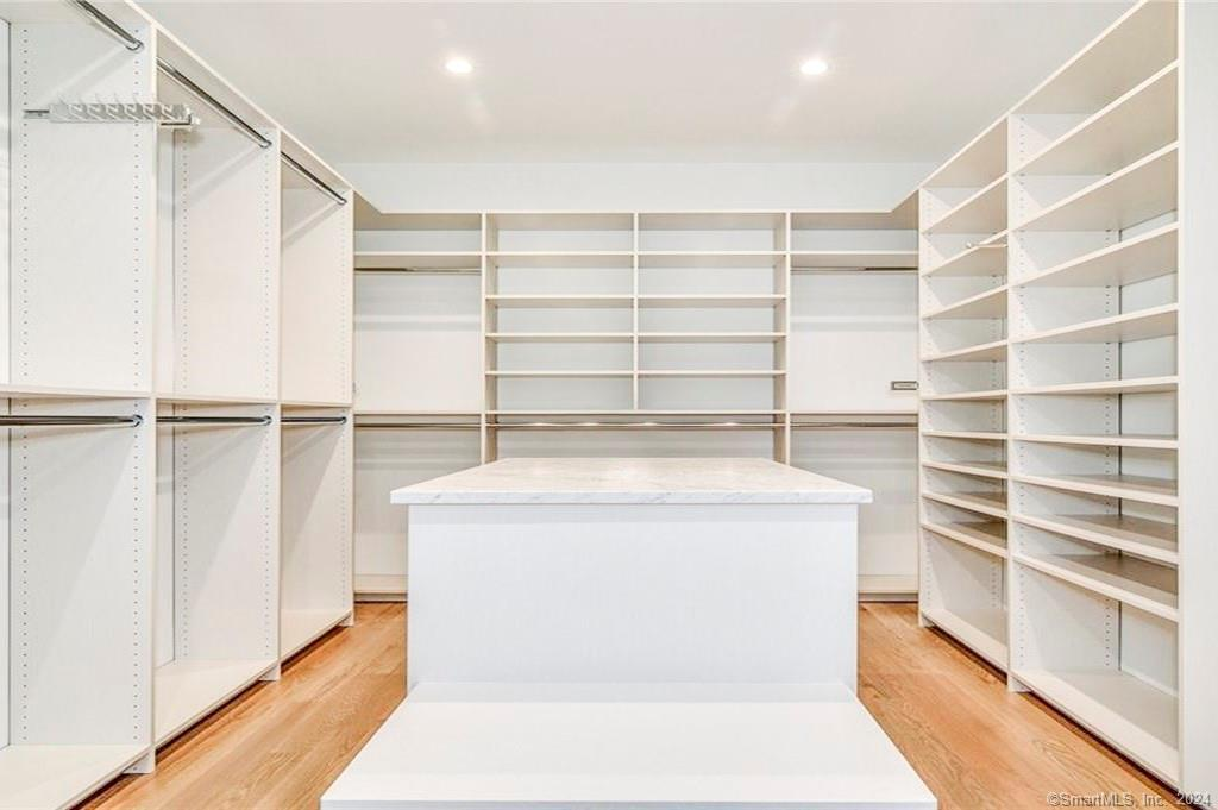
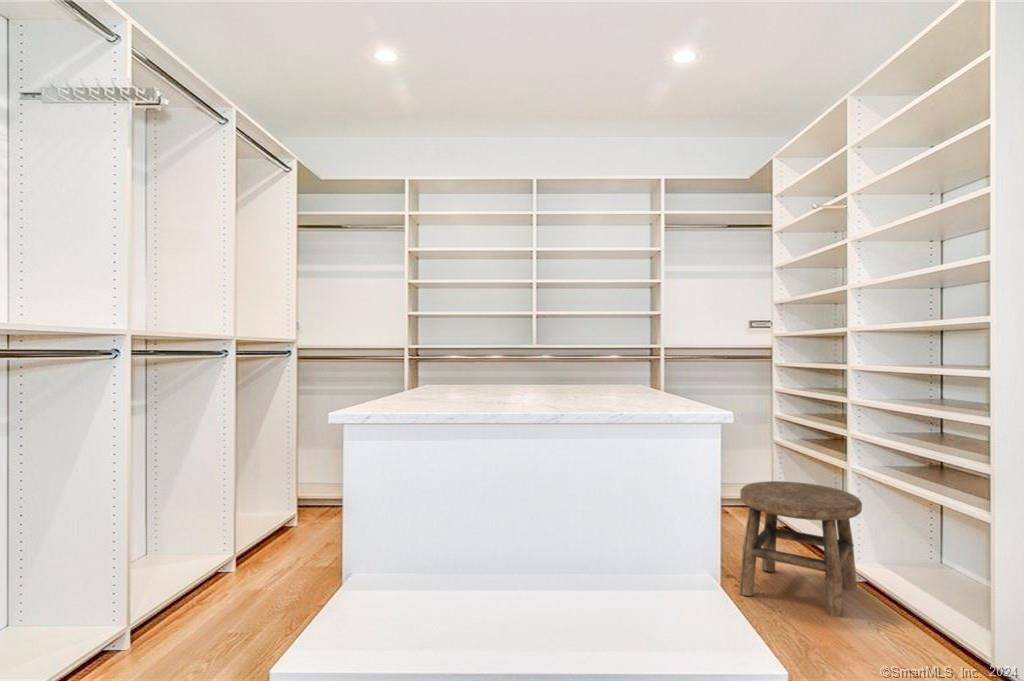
+ stool (798, 541)
